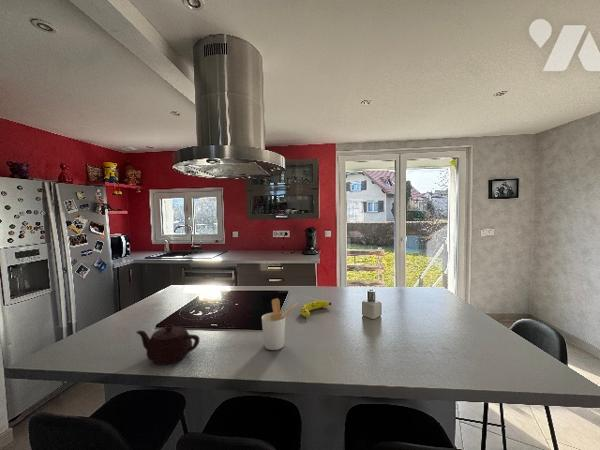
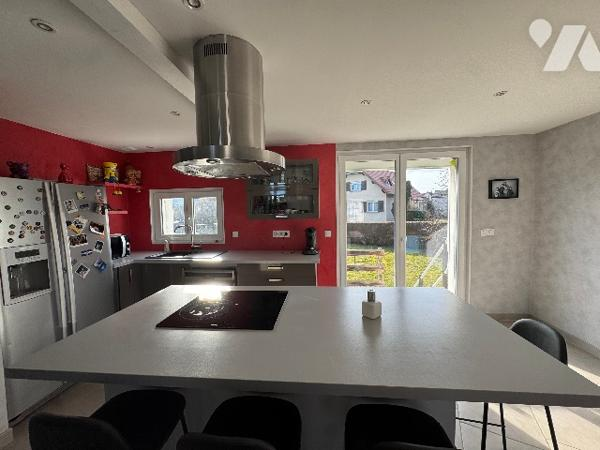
- teapot (167, 341)
- utensil holder (279, 324)
- fruit (317, 308)
